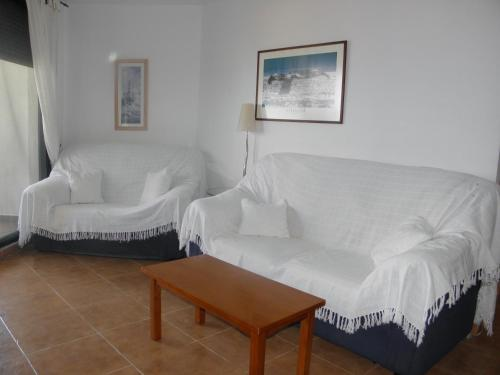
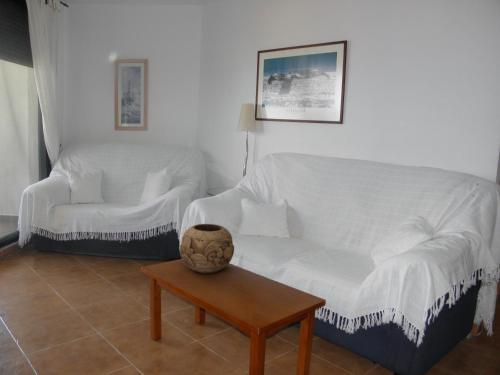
+ decorative bowl (207, 247)
